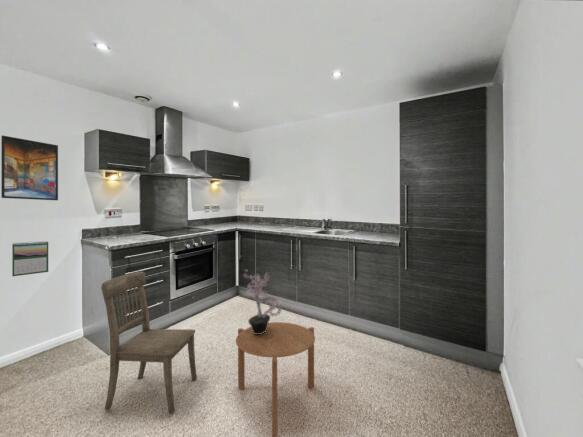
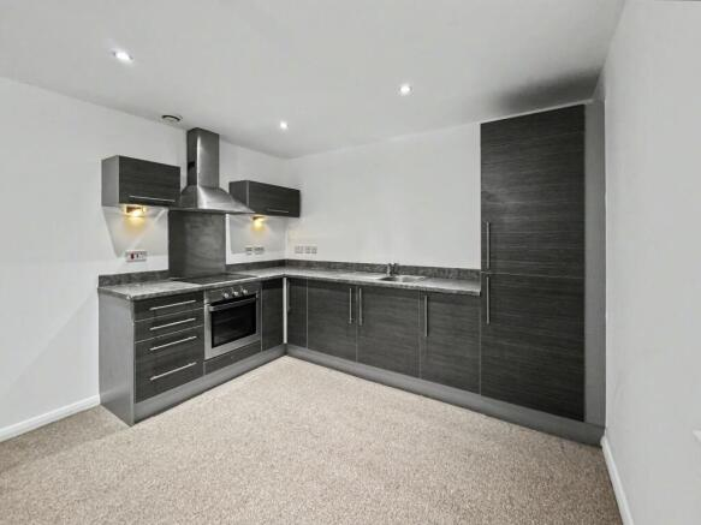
- chair (152, 334)
- potted plant (261, 302)
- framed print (31, 170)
- side table (276, 367)
- calendar (31, 257)
